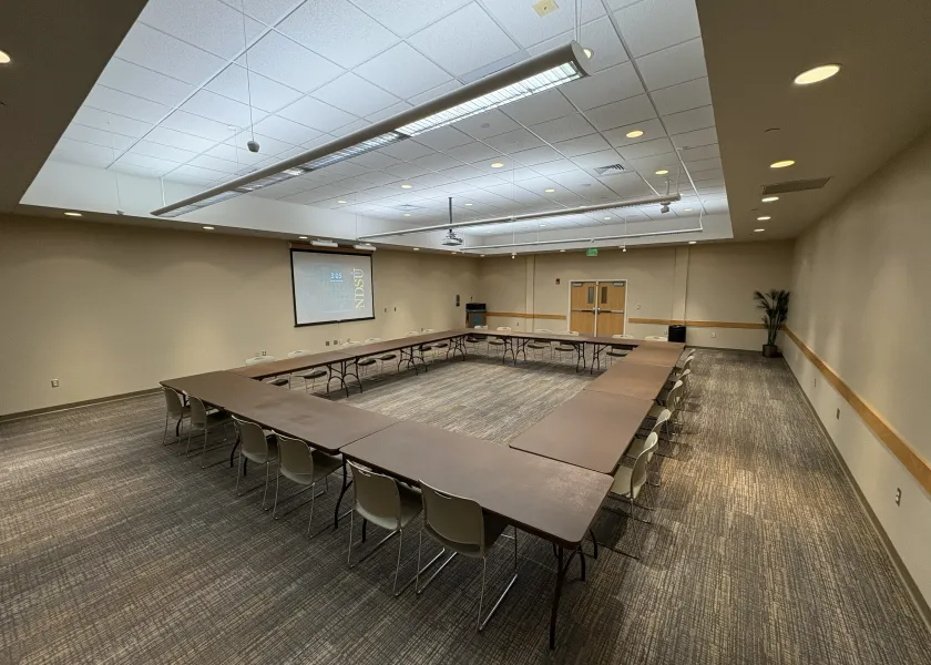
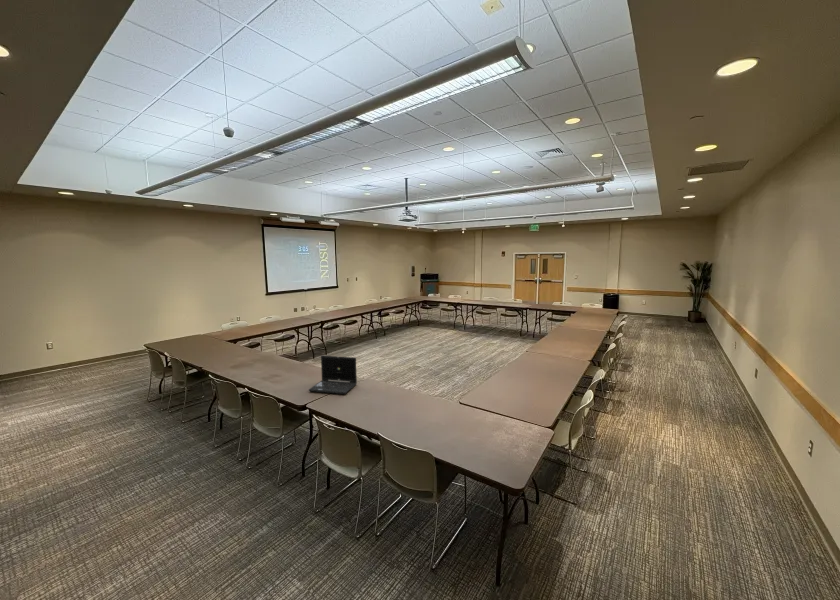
+ laptop (333, 374)
